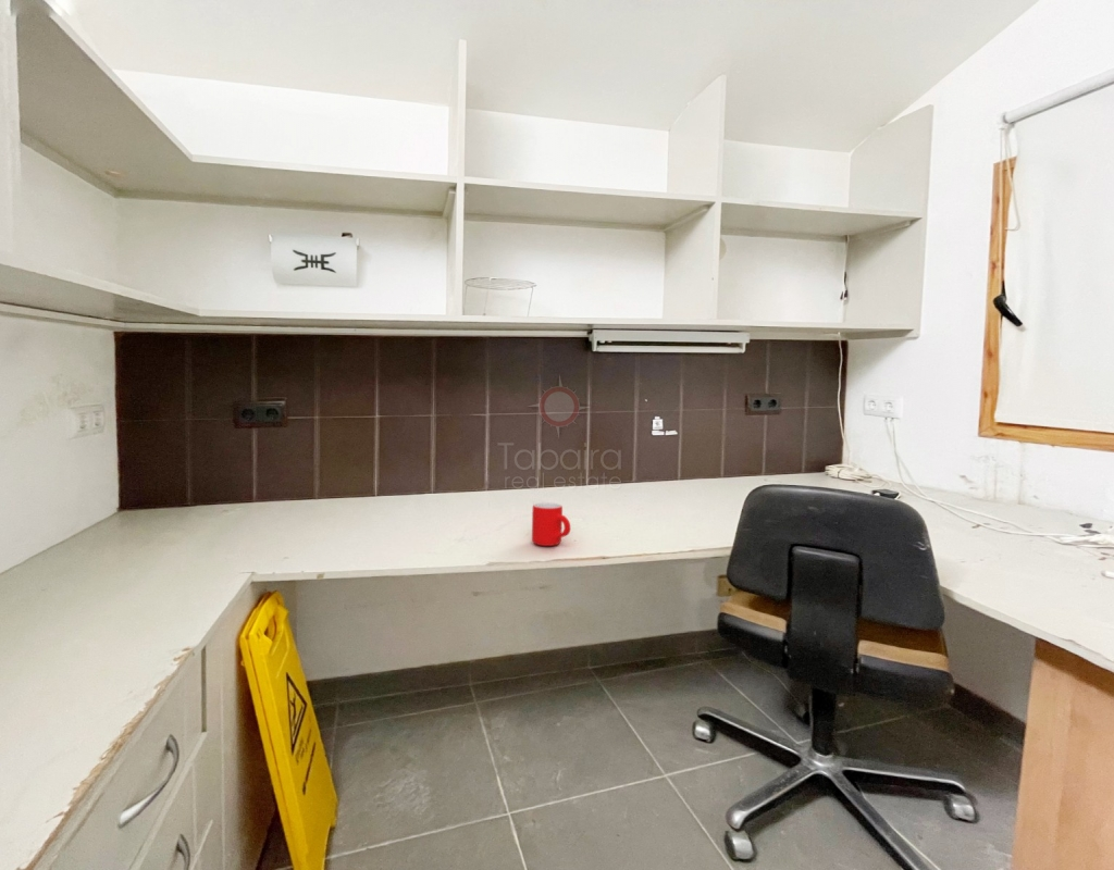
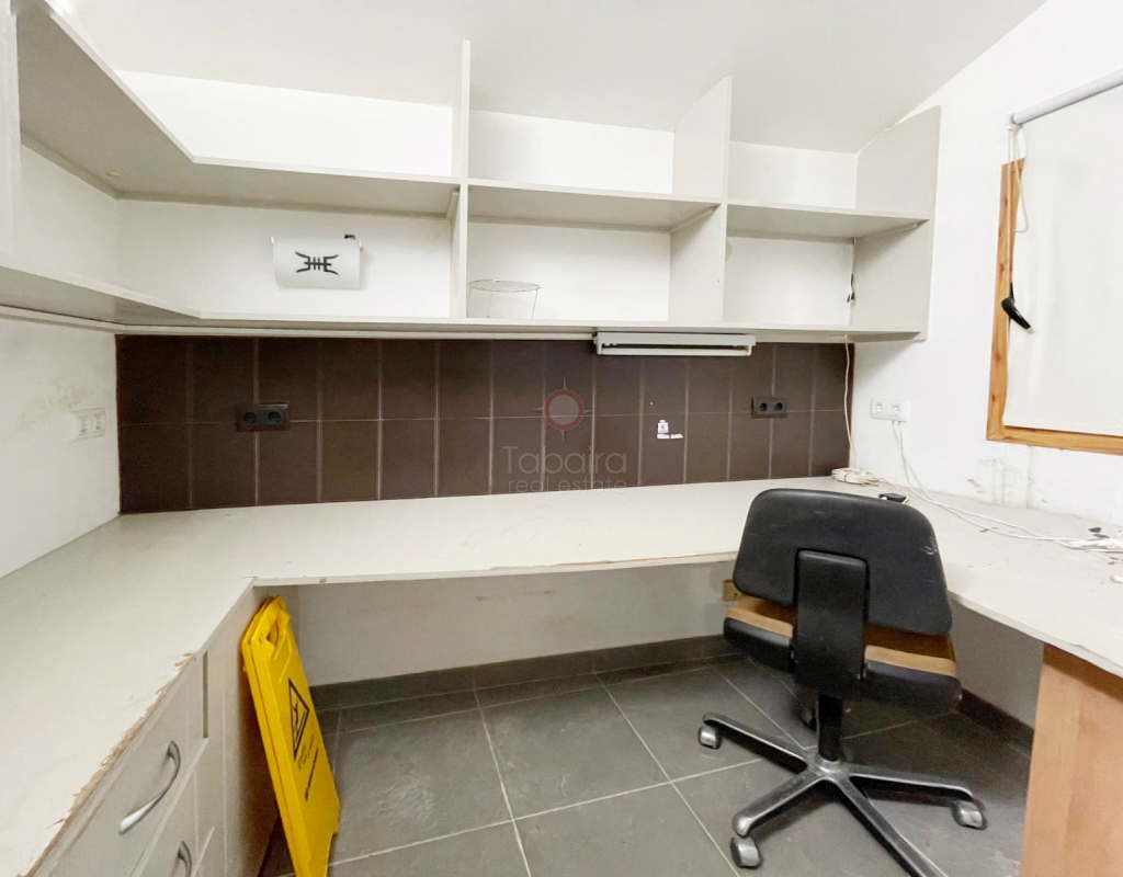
- mug (553, 525)
